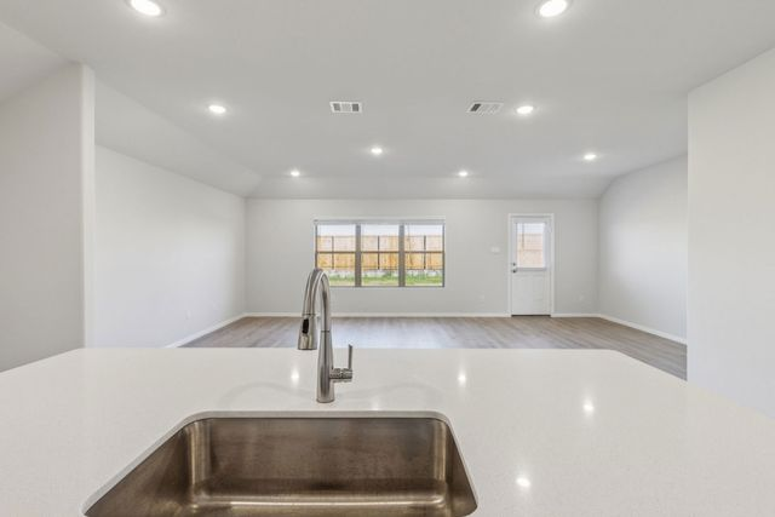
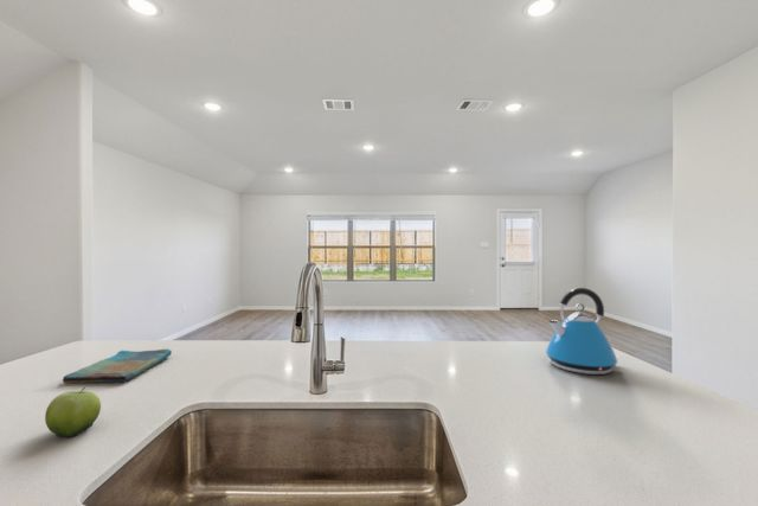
+ fruit (73, 410)
+ kettle (582, 326)
+ dish towel (123, 364)
